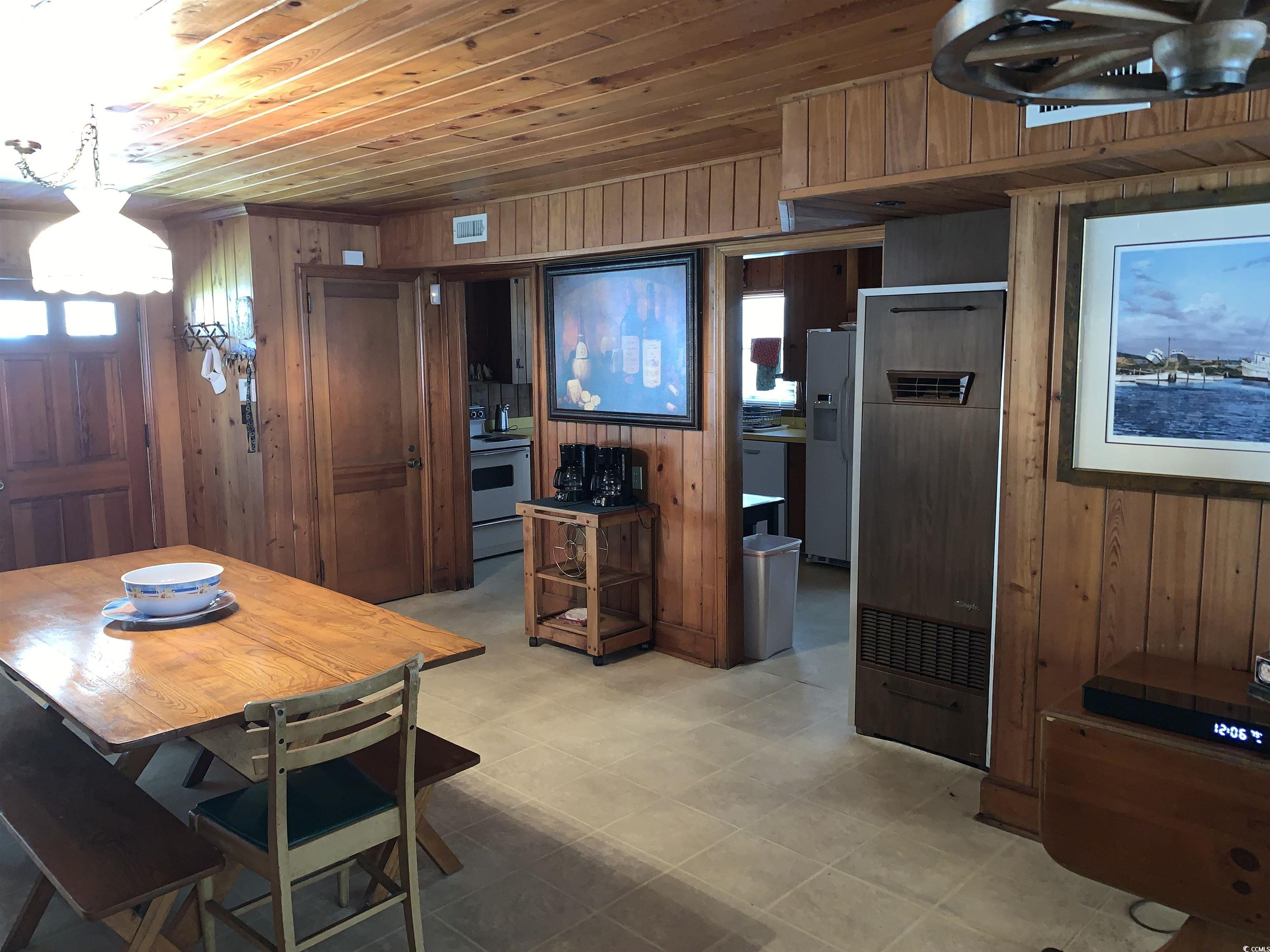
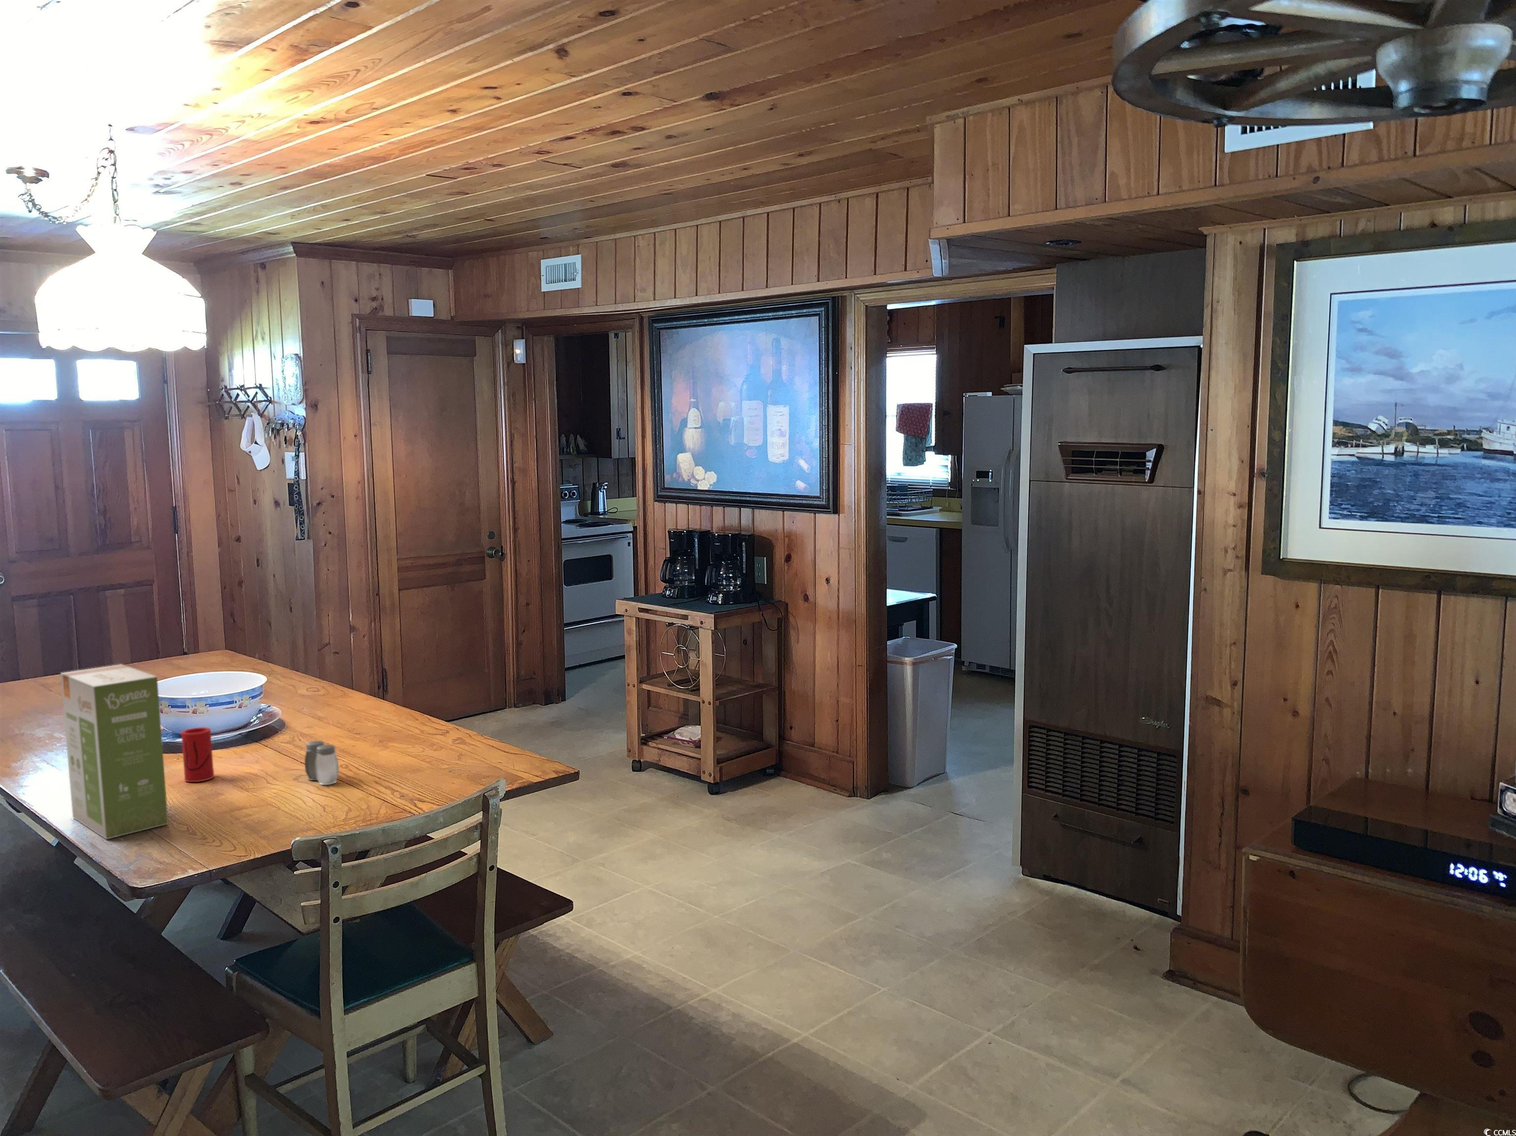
+ salt and pepper shaker (321, 761)
+ food box (113, 748)
+ cup (197, 754)
